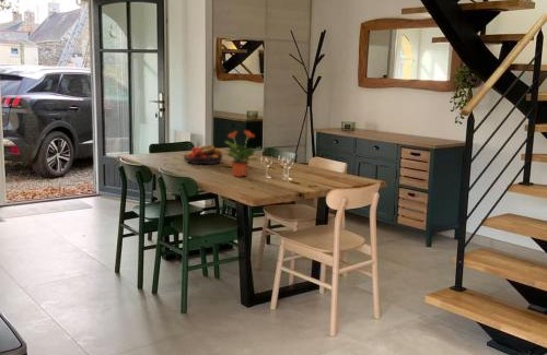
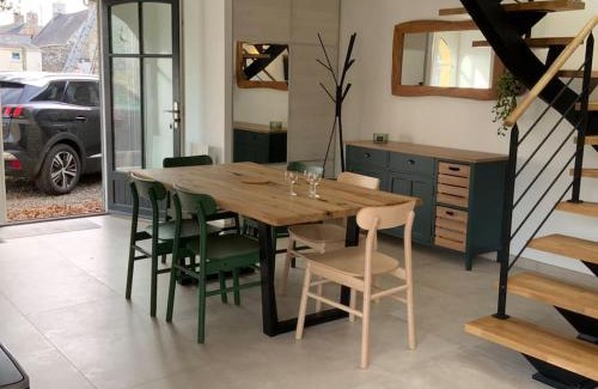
- potted plant (240, 153)
- fruit bowl (202, 153)
